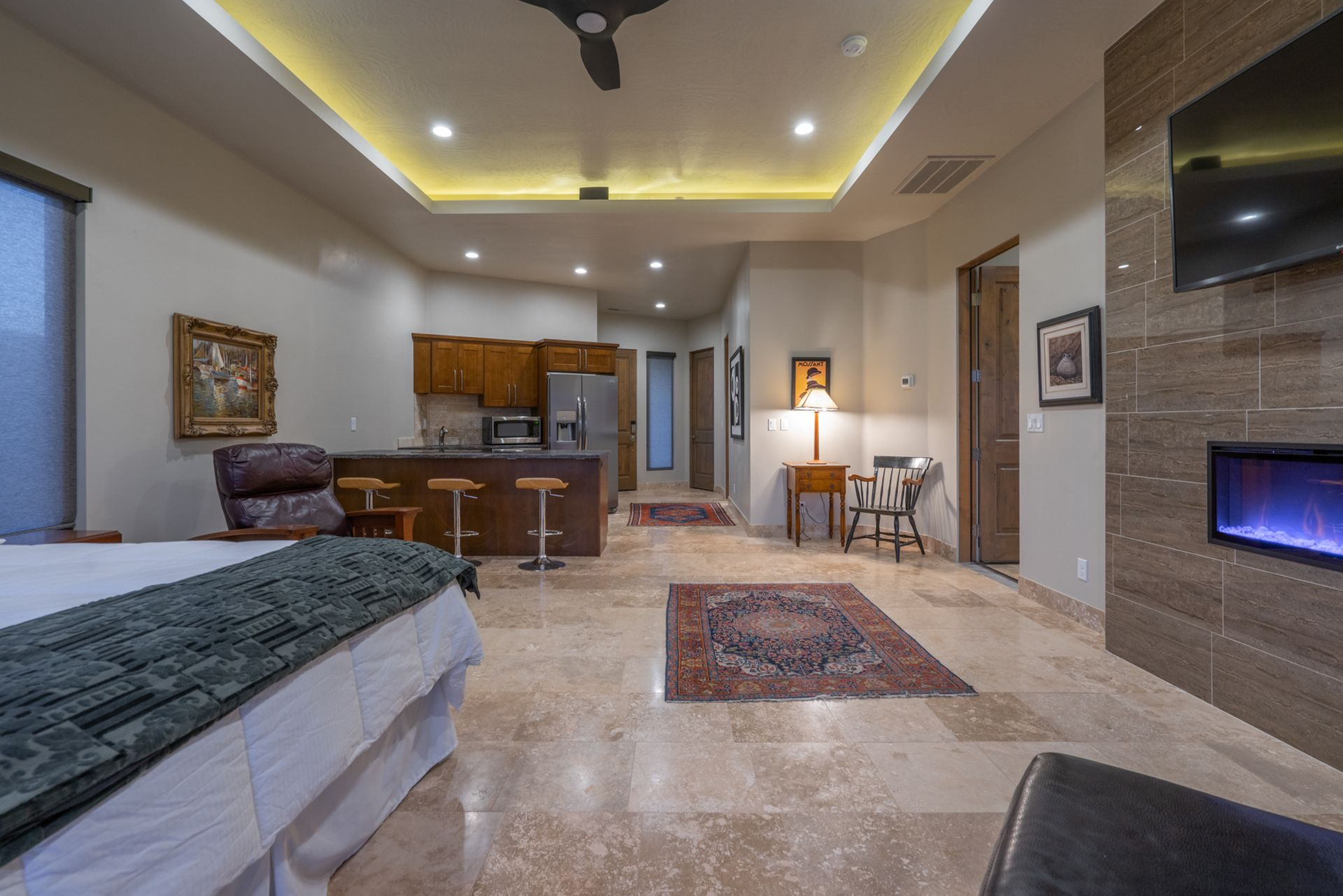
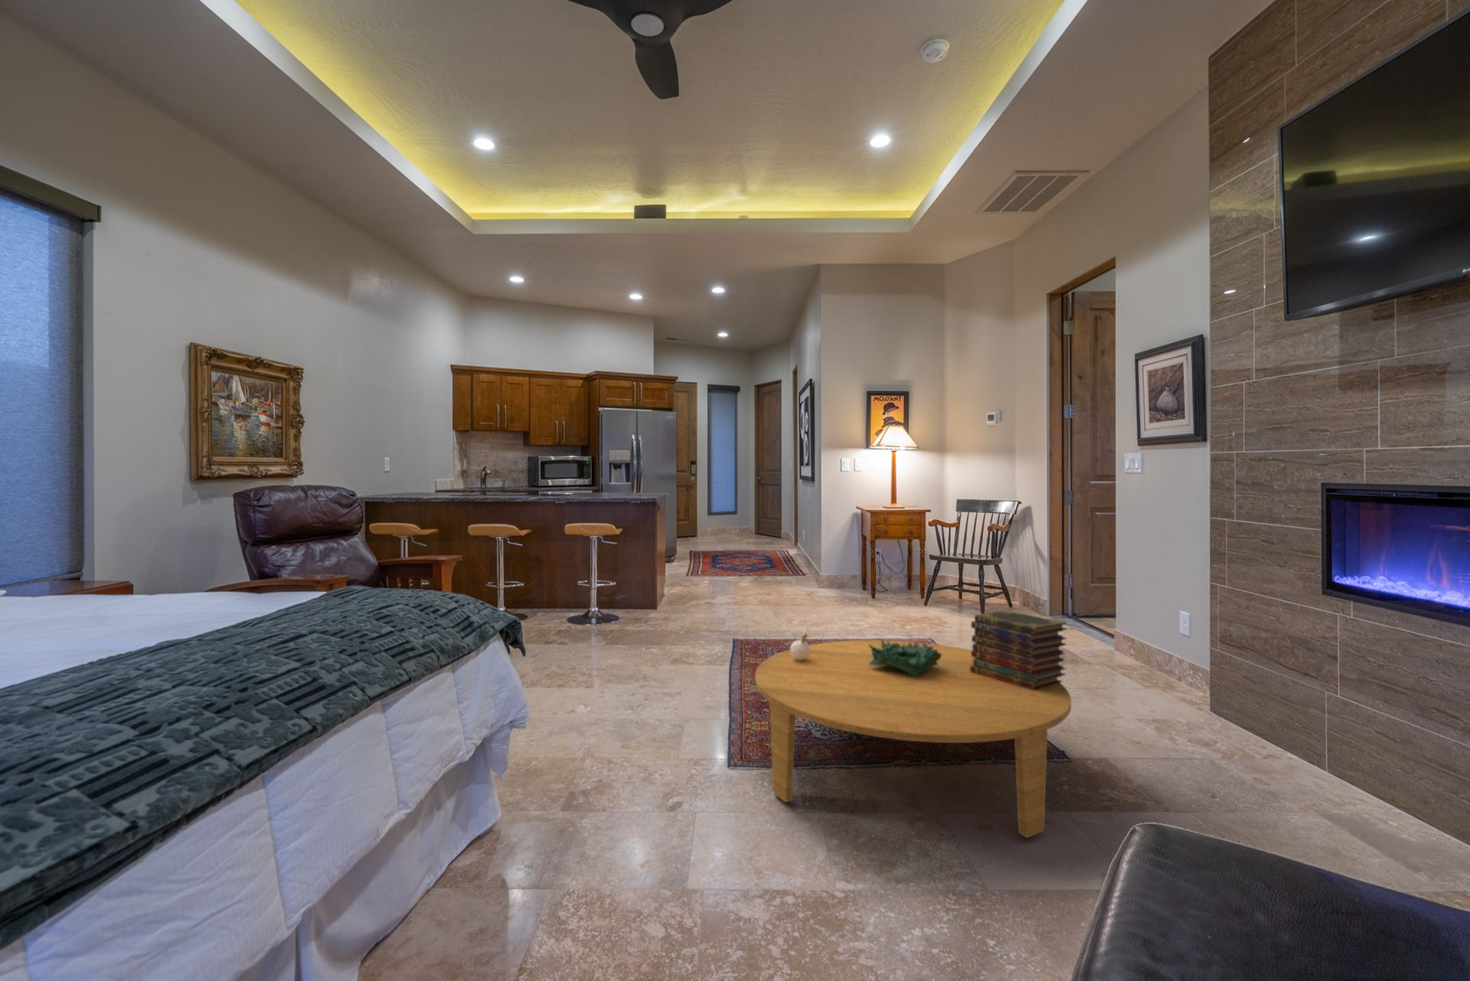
+ book stack (1018, 647)
+ candle (799, 642)
+ decorative bowl (903, 656)
+ coffee table (903, 719)
